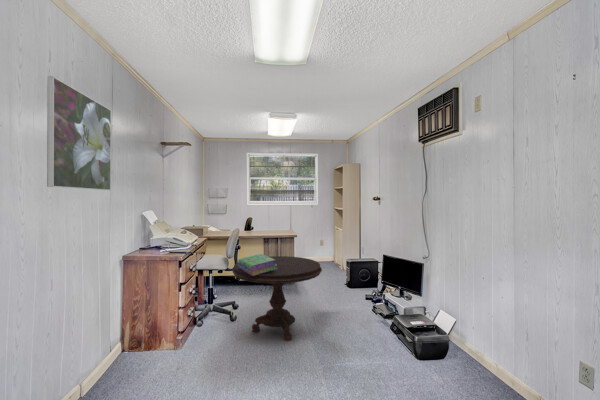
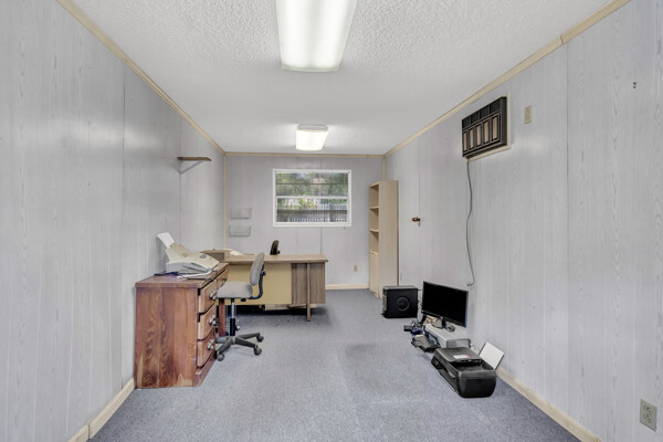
- stack of books (257, 265)
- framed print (84, 142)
- side table (277, 297)
